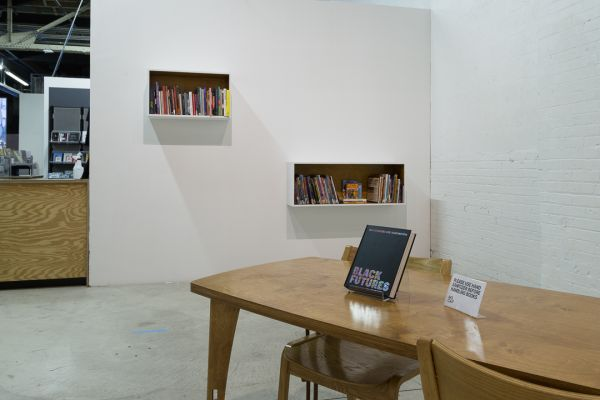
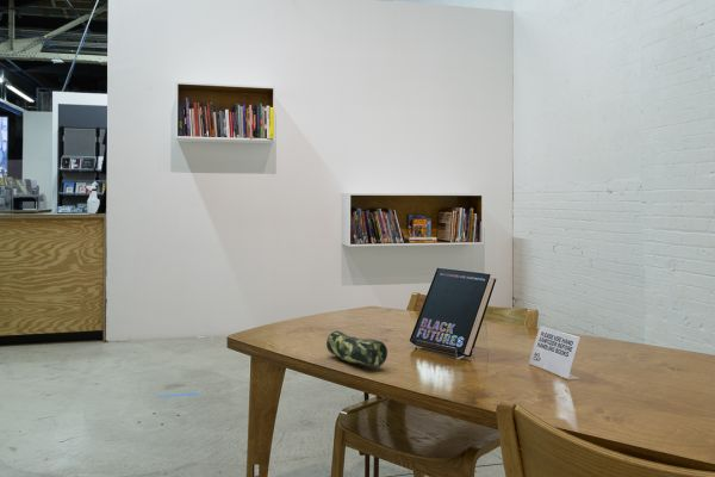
+ pencil case (354, 348)
